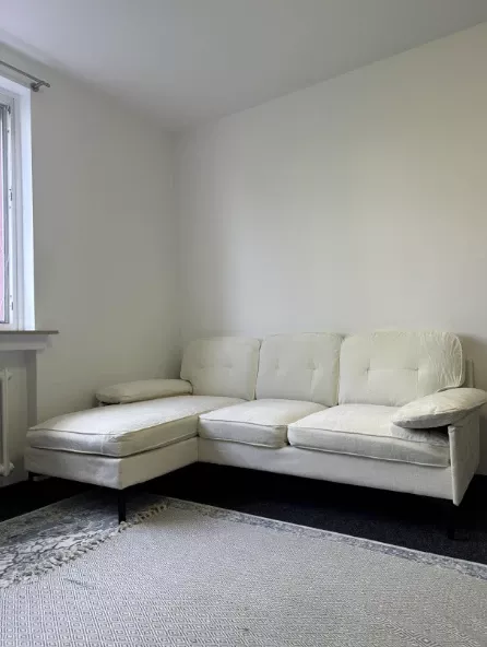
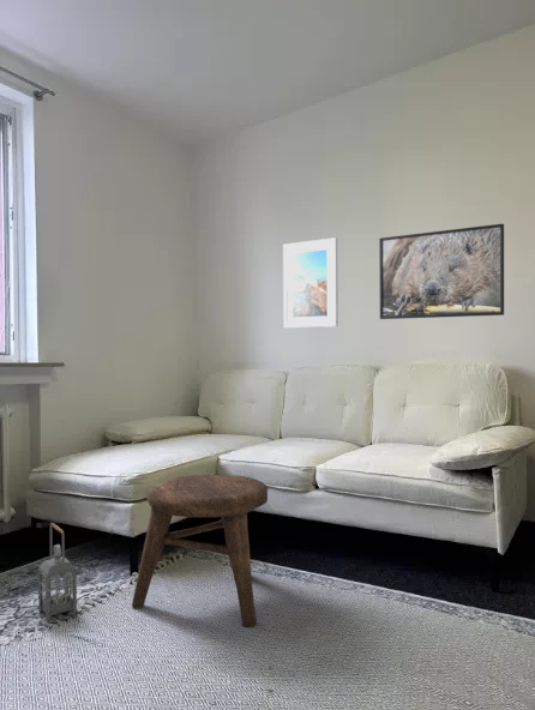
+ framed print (309, 284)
+ stool (212, 544)
+ lantern (58, 568)
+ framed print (438, 273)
